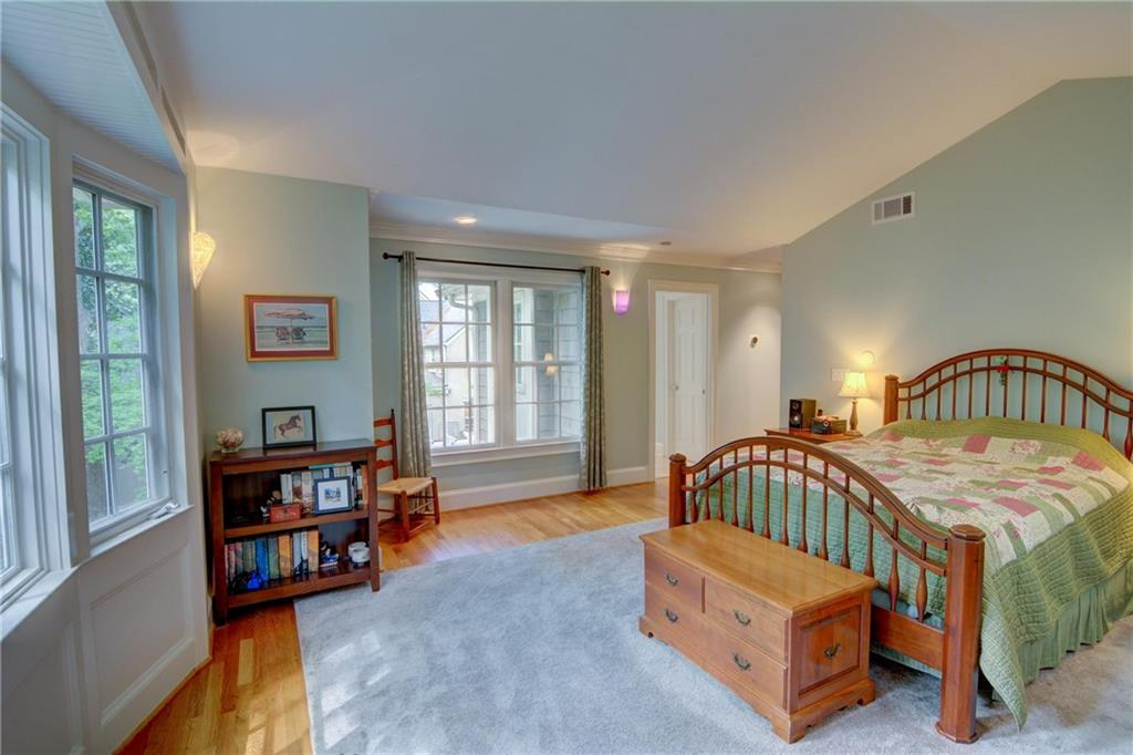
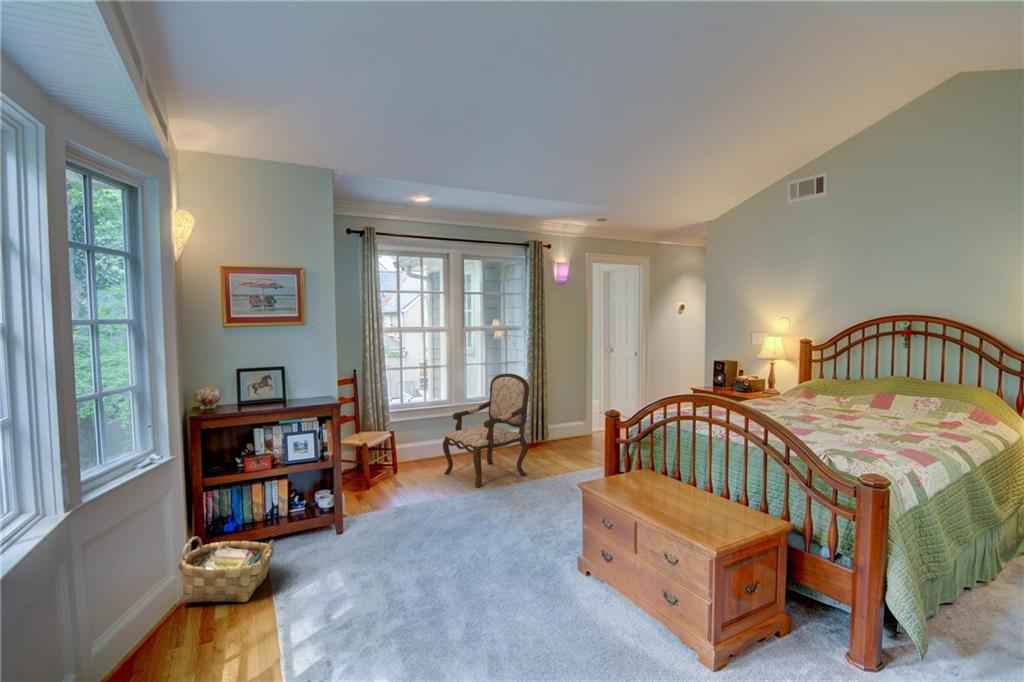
+ woven basket (229, 563)
+ armchair (485, 425)
